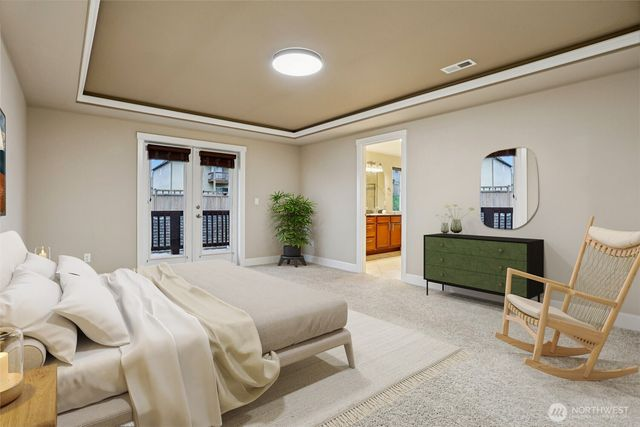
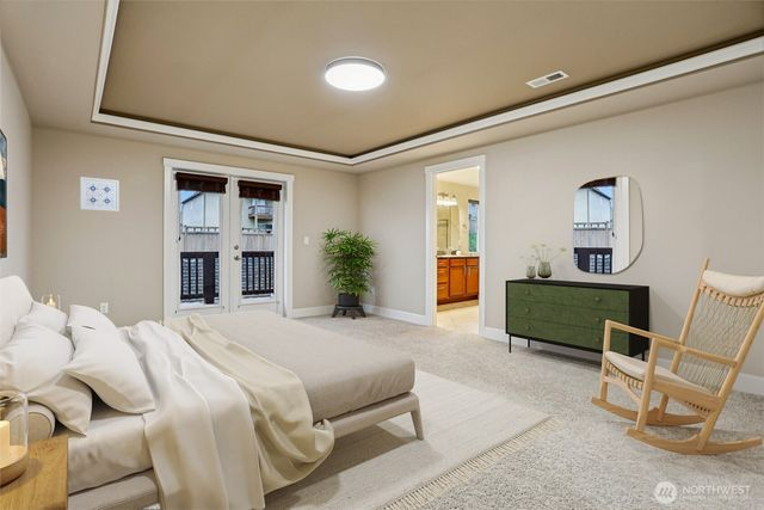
+ wall art (99, 193)
